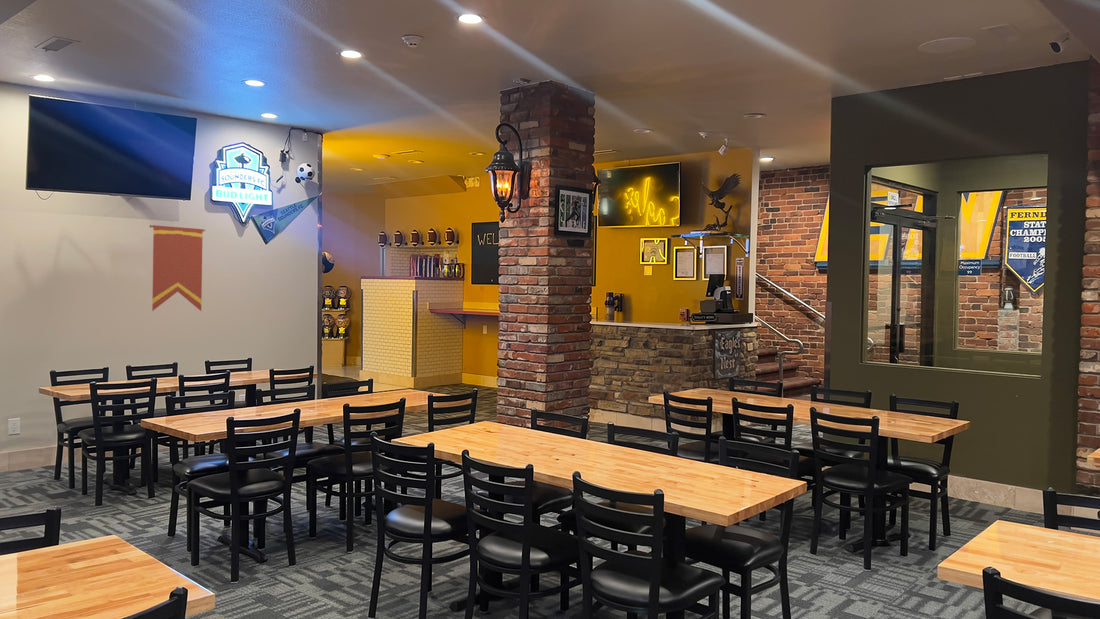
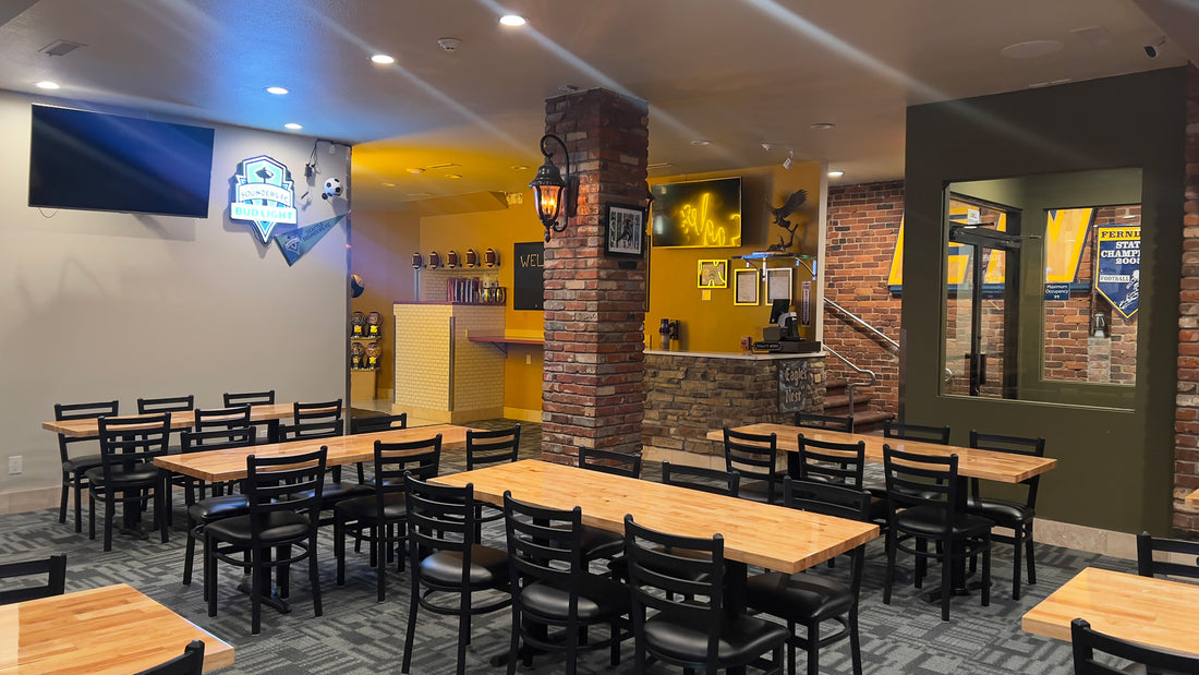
- pennant (177, 269)
